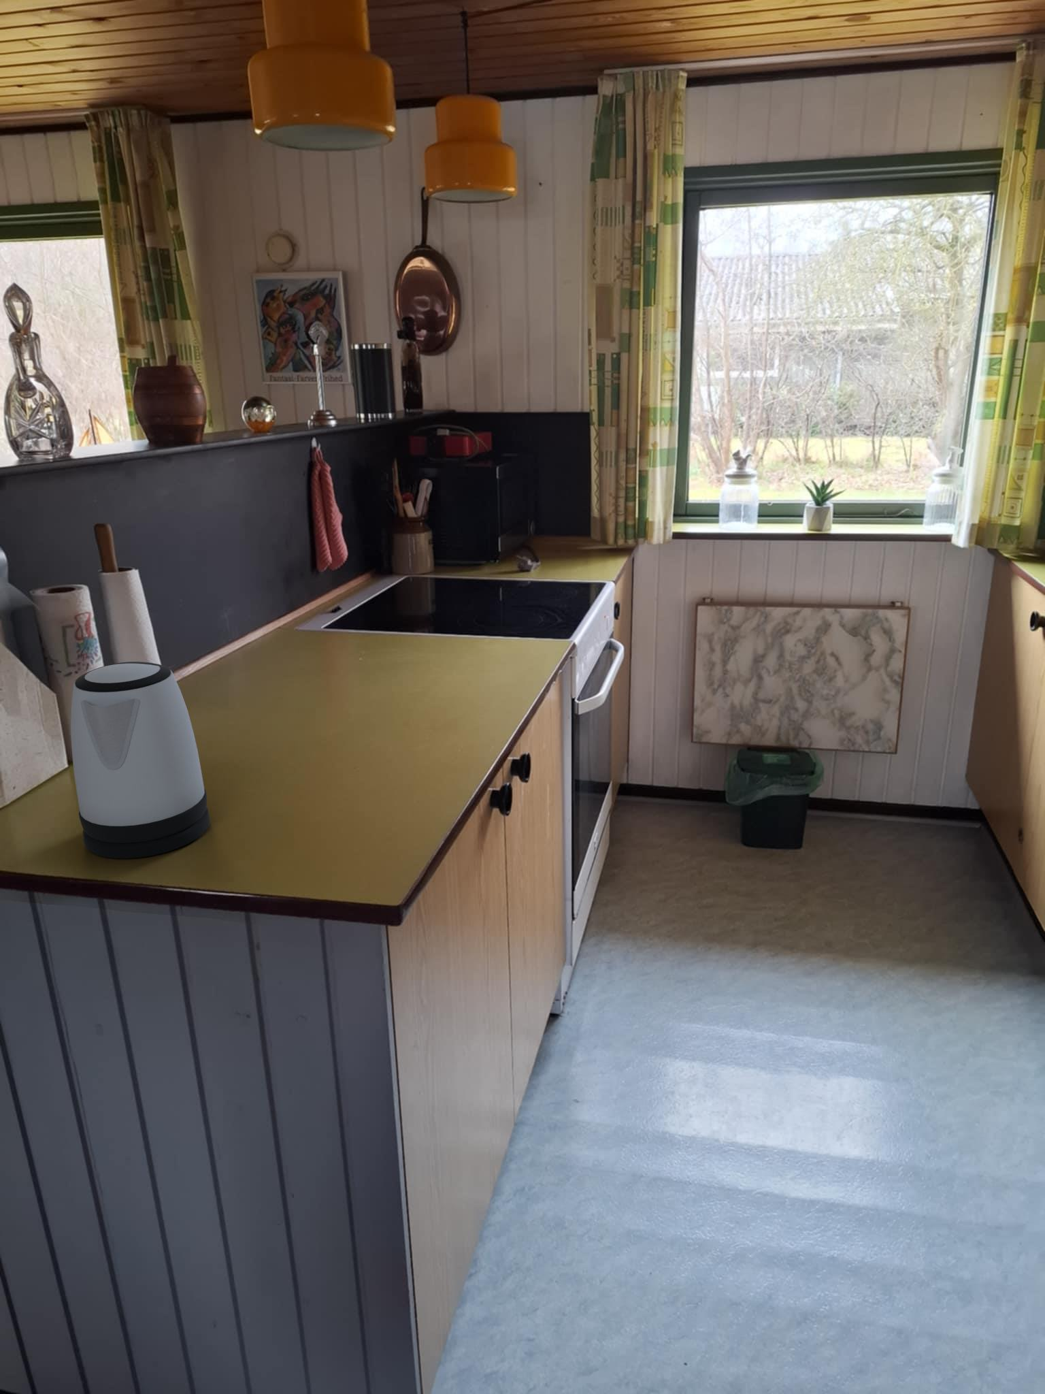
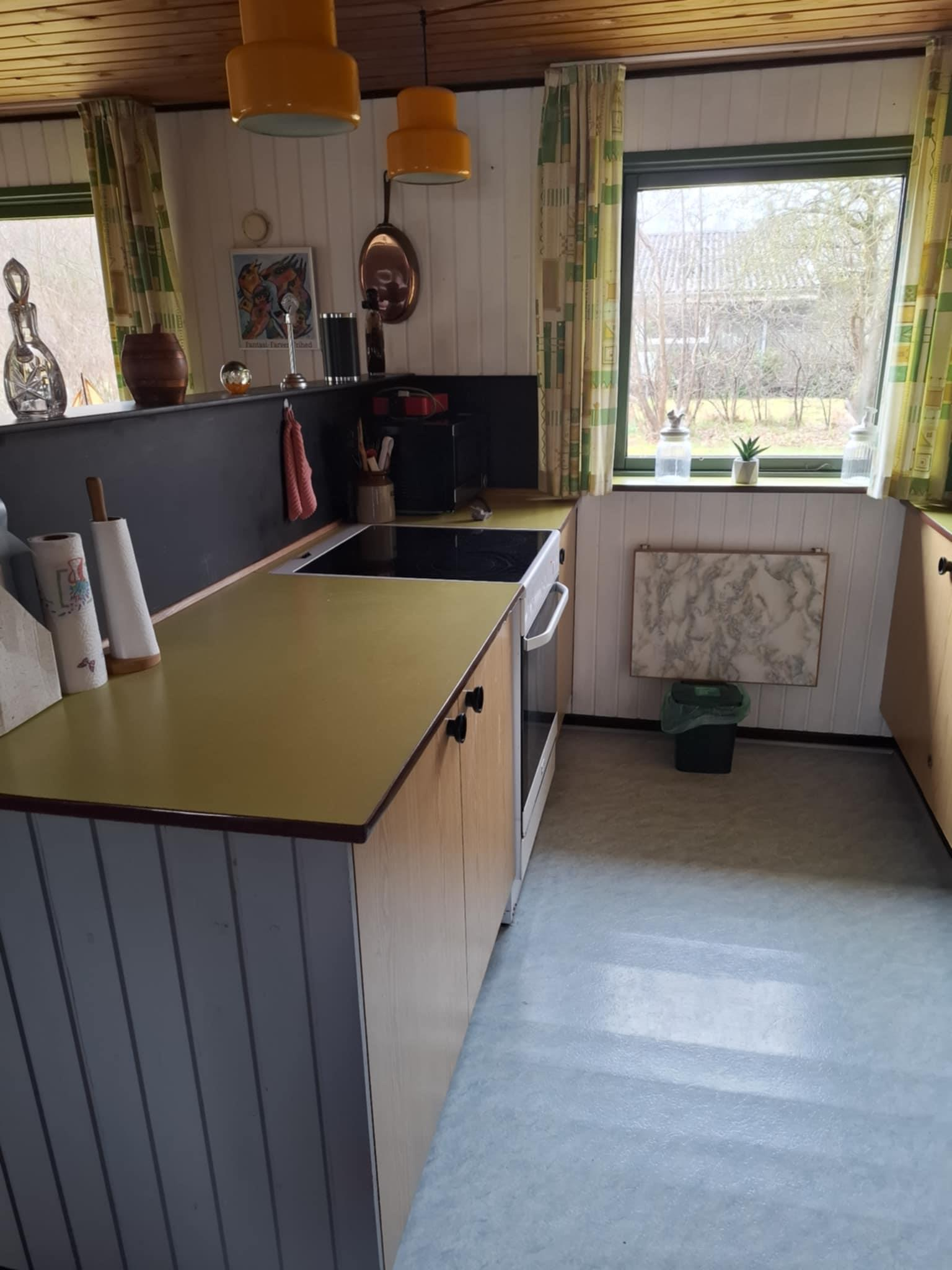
- kettle (142, 745)
